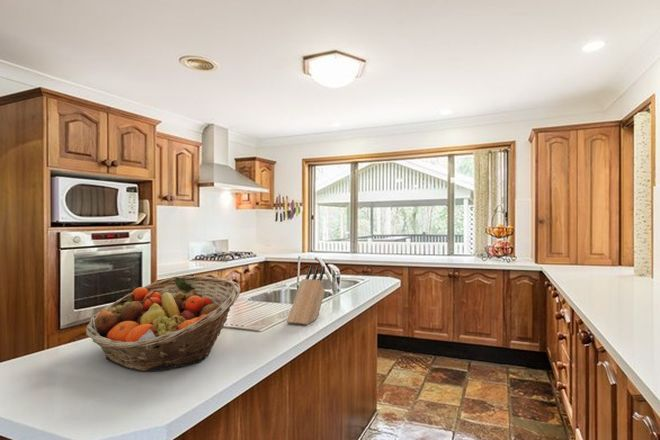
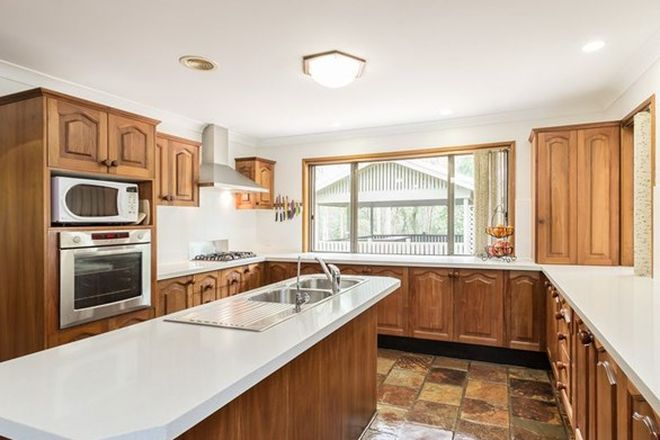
- fruit basket (166, 317)
- knife block (308, 292)
